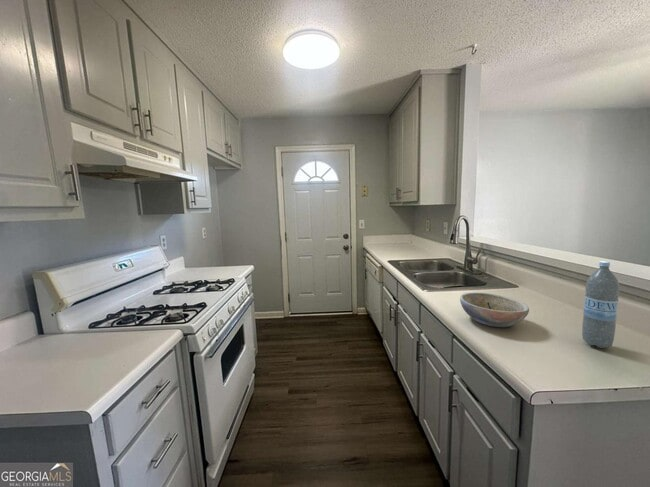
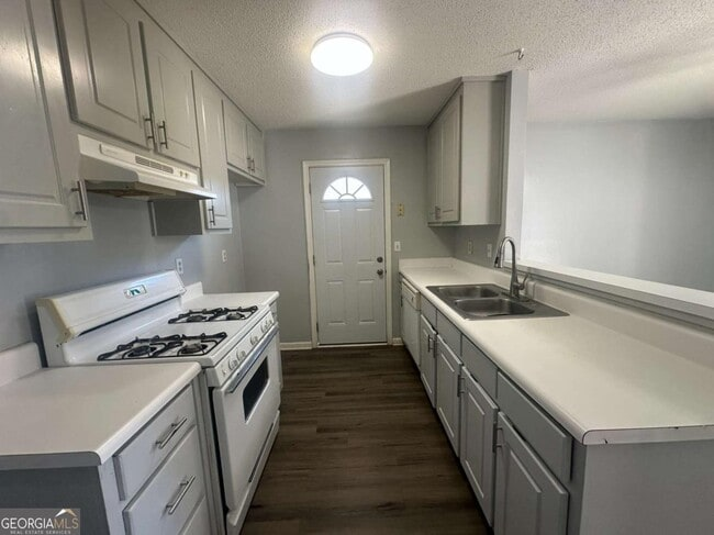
- bowl (491, 310)
- water bottle (600, 304)
